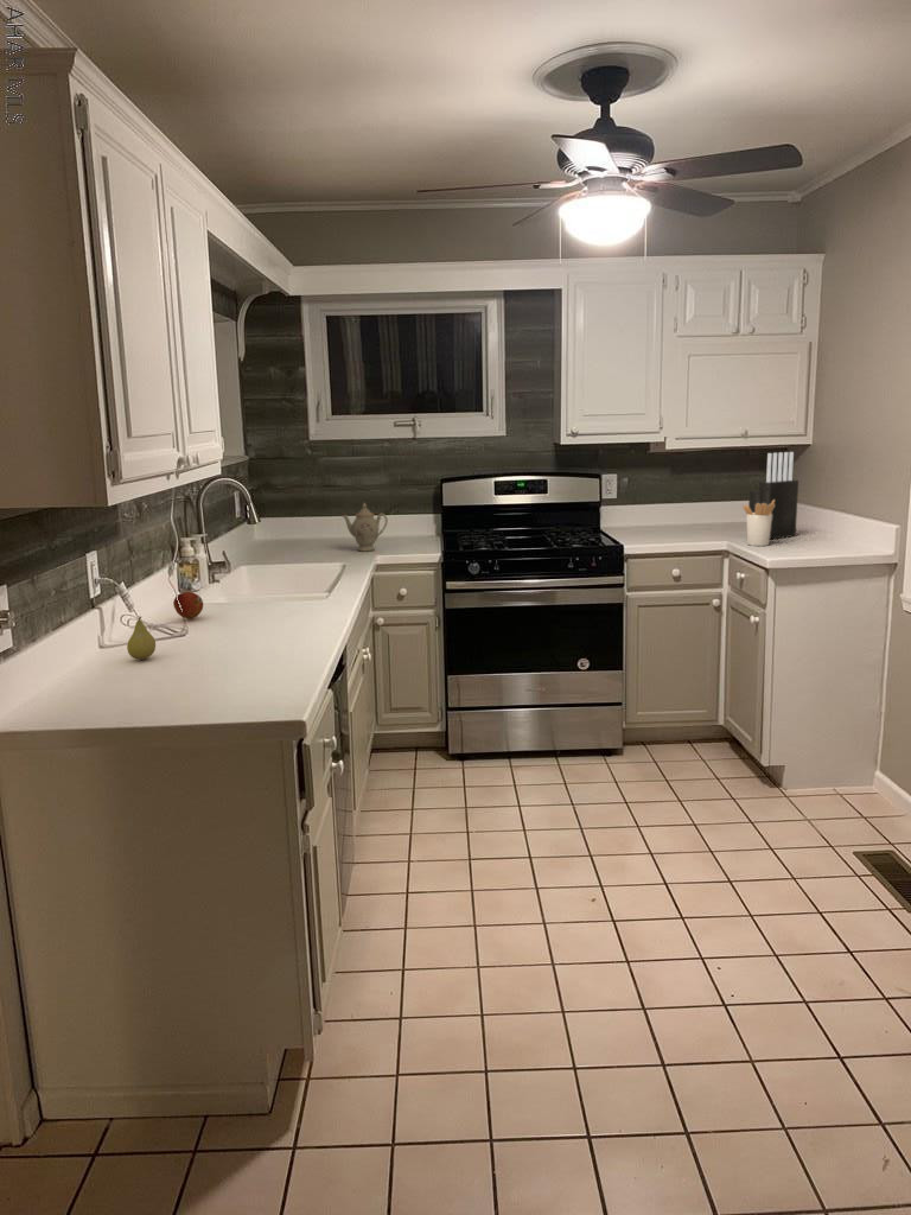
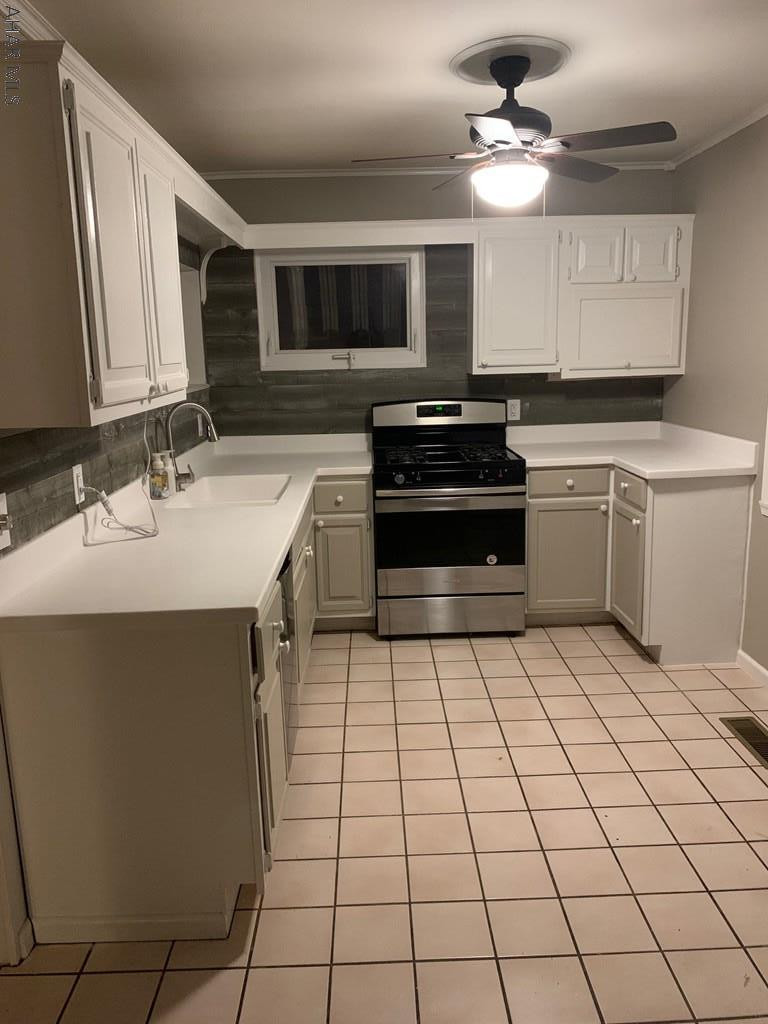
- knife block (771, 495)
- fruit (189, 605)
- chinaware (364, 526)
- utensil holder (760, 522)
- fruit (140, 636)
